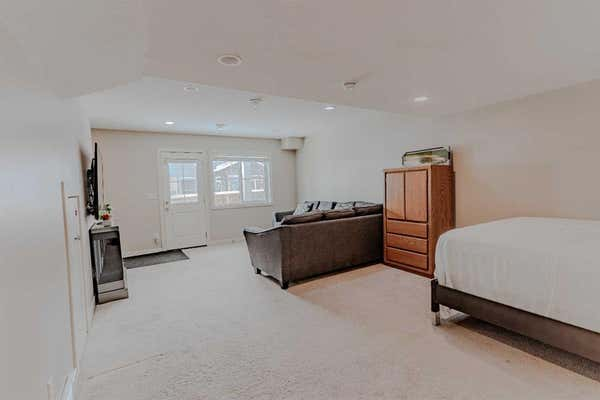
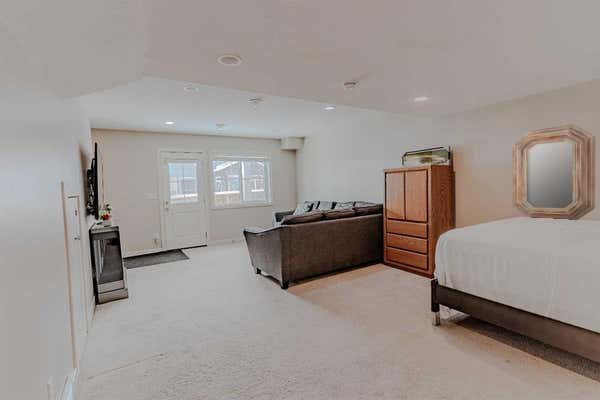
+ home mirror (549, 175)
